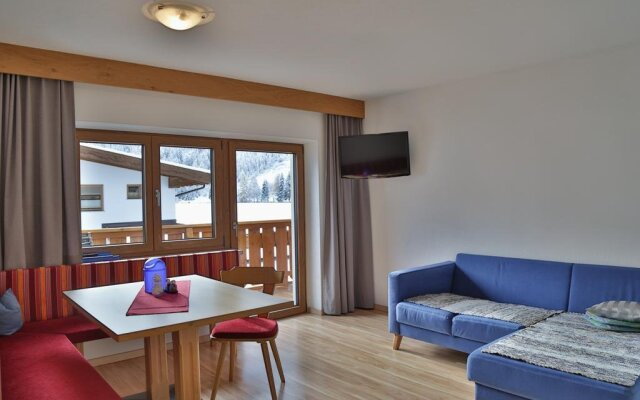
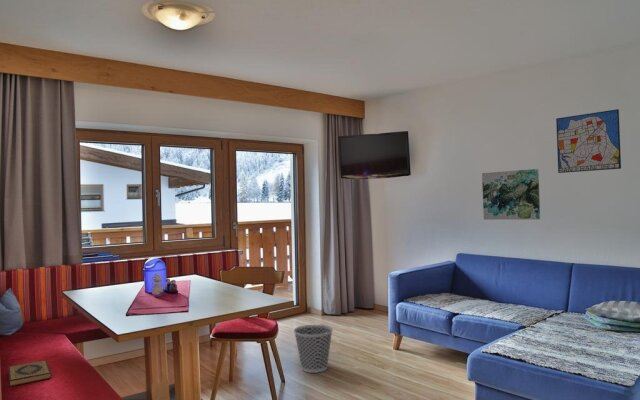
+ wastebasket (313, 348)
+ wall art (510, 195)
+ wall art (587, 142)
+ hardback book (29, 372)
